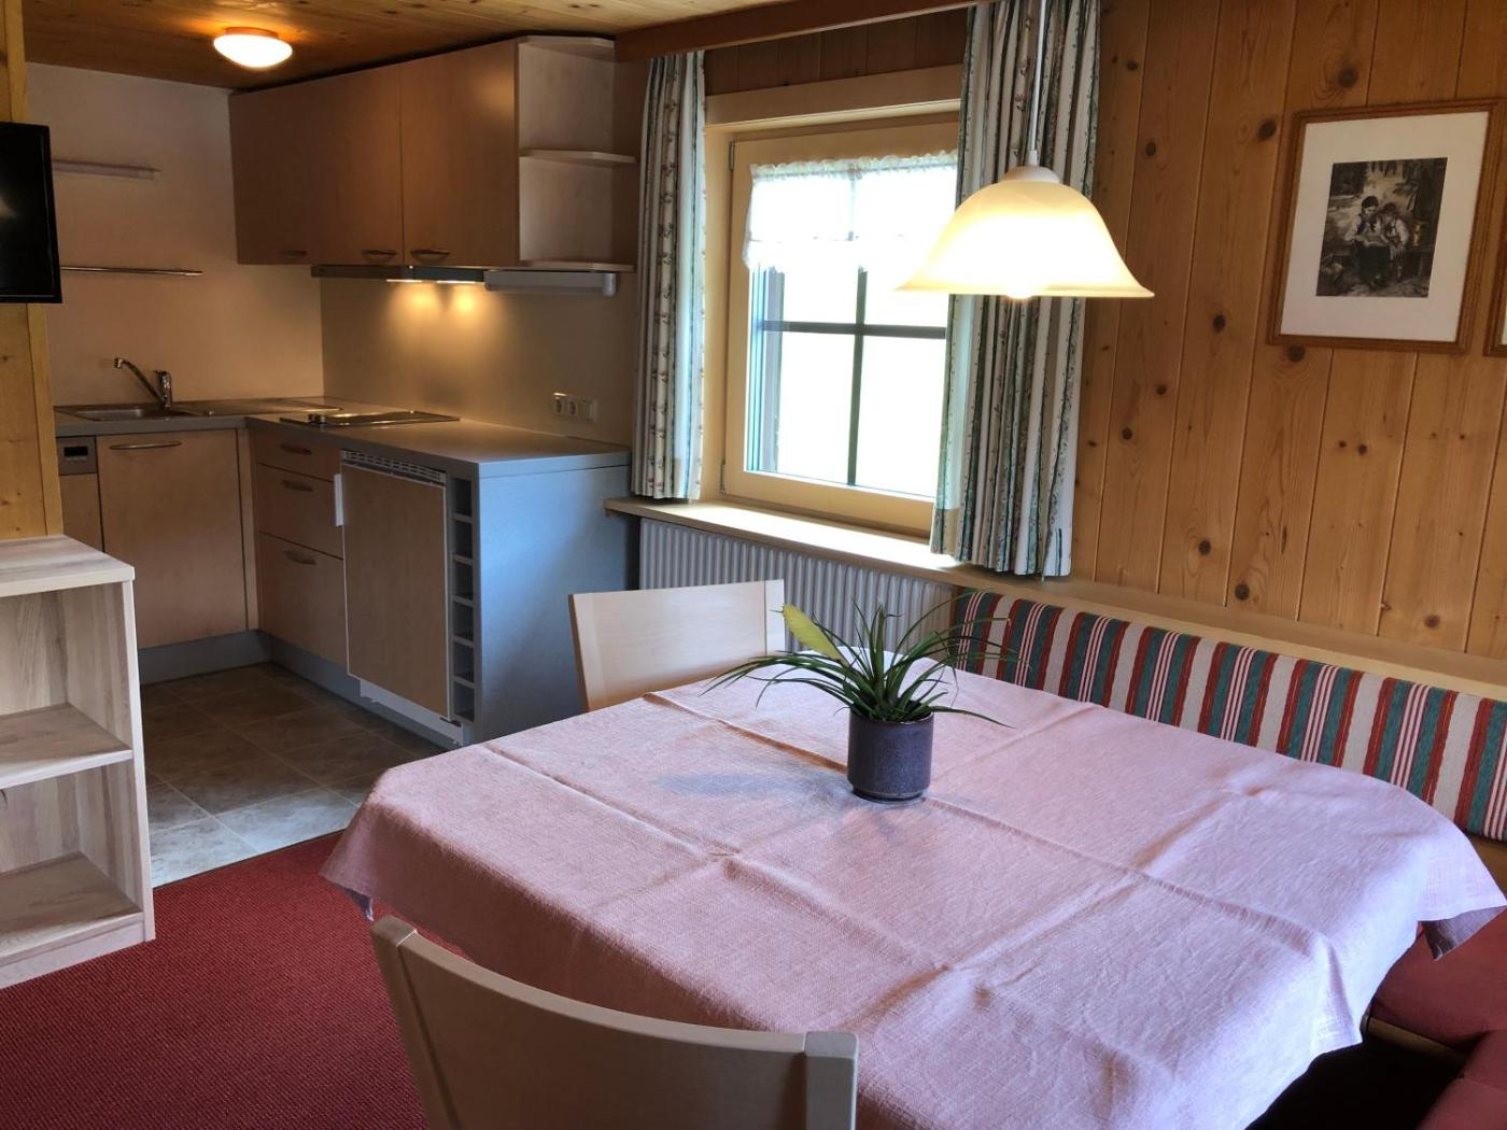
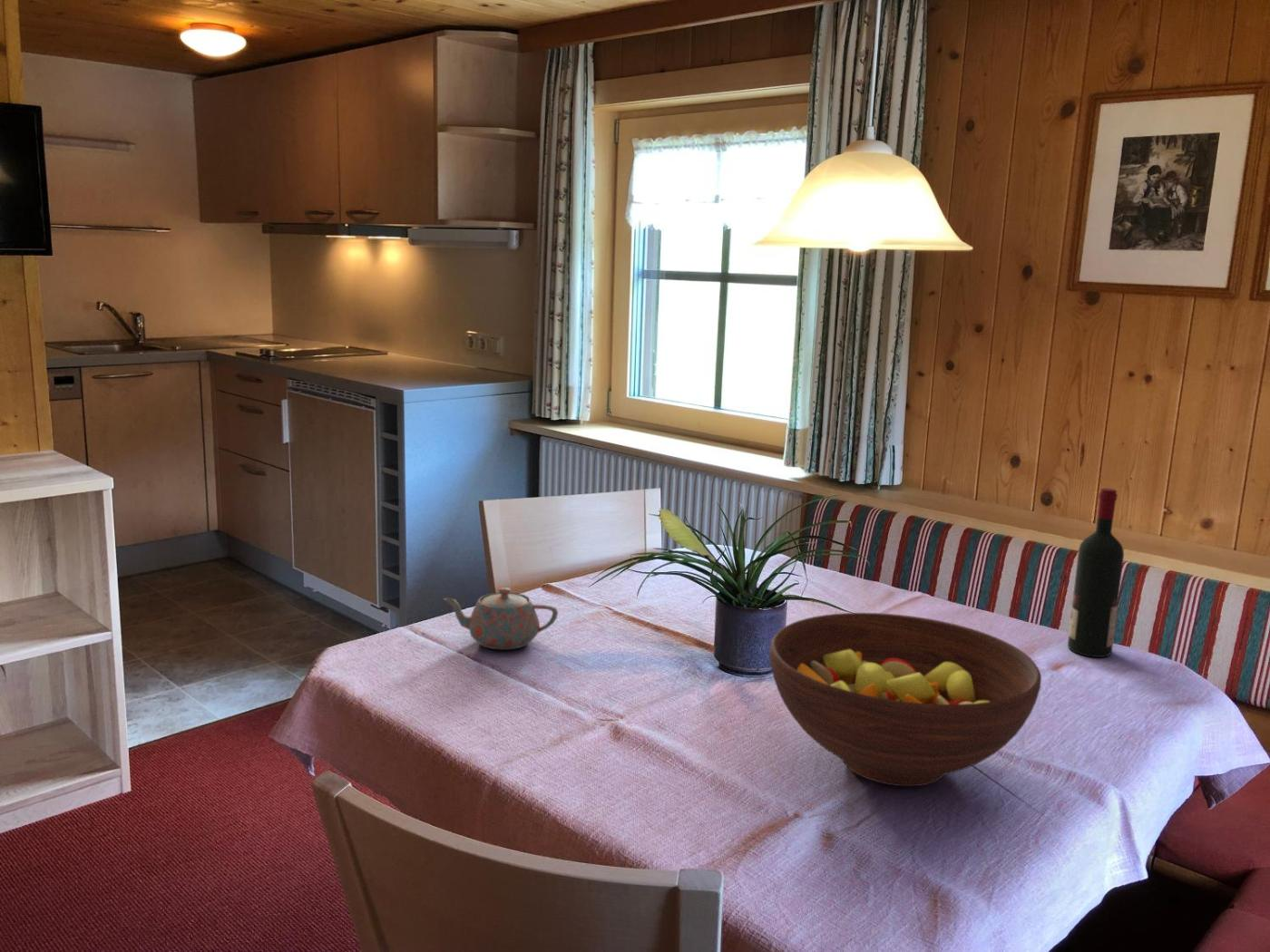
+ teapot (500, 615)
+ fruit bowl (896, 710)
+ alcohol (1099, 571)
